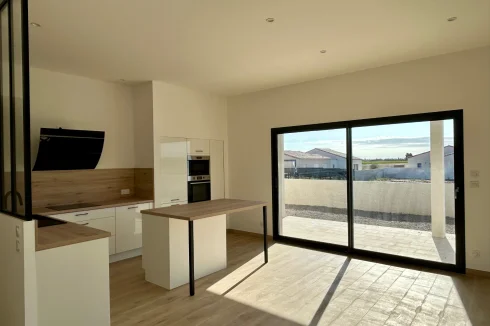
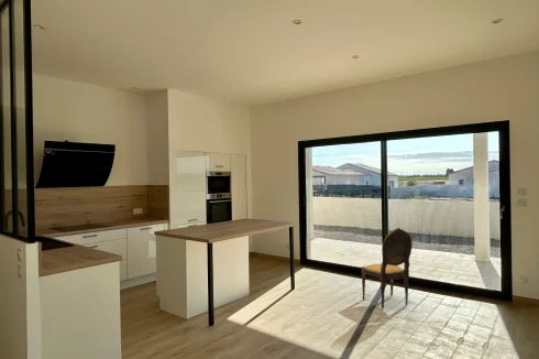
+ dining chair (385, 263)
